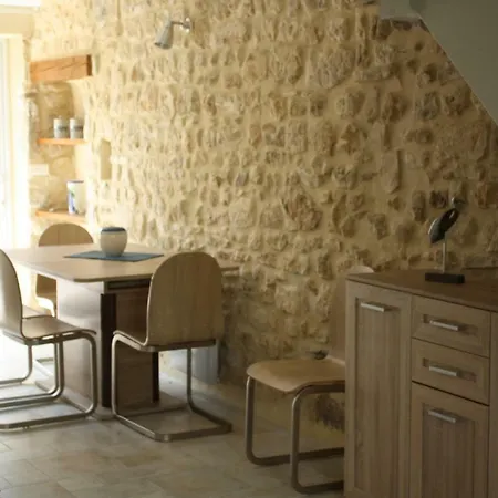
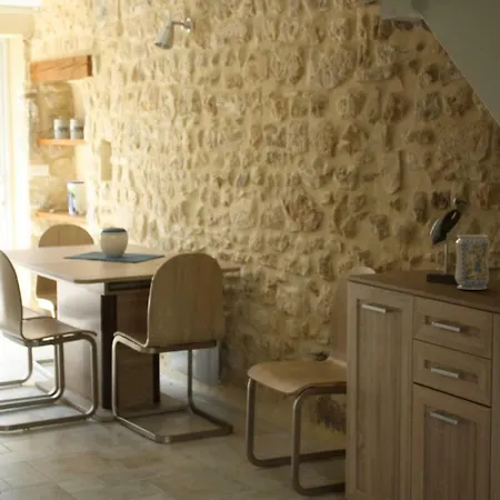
+ vase (471, 261)
